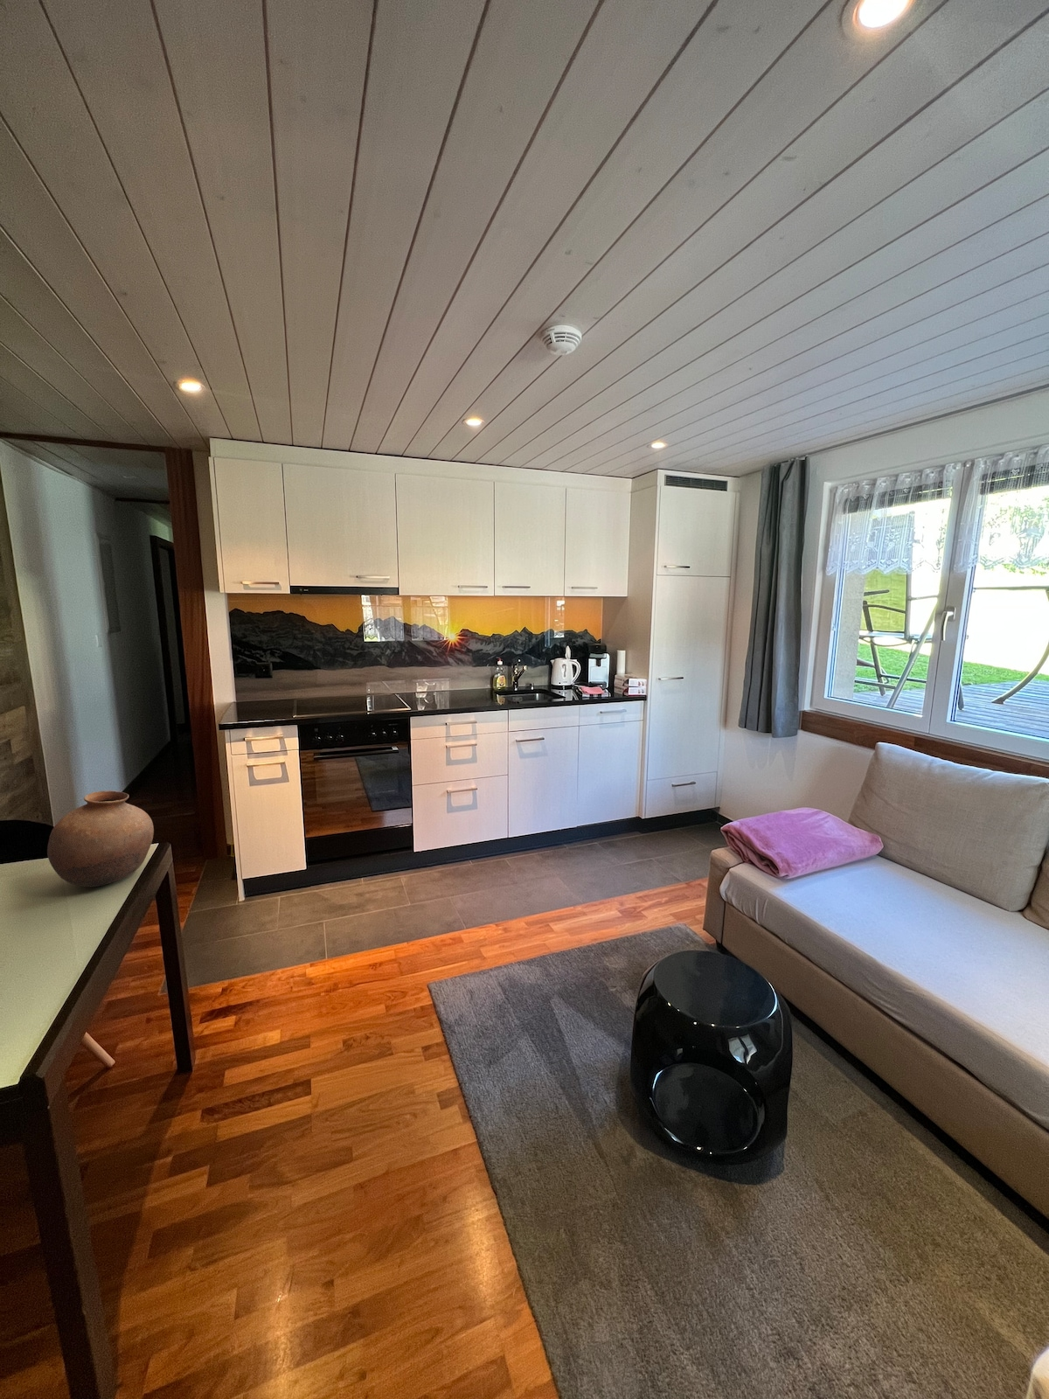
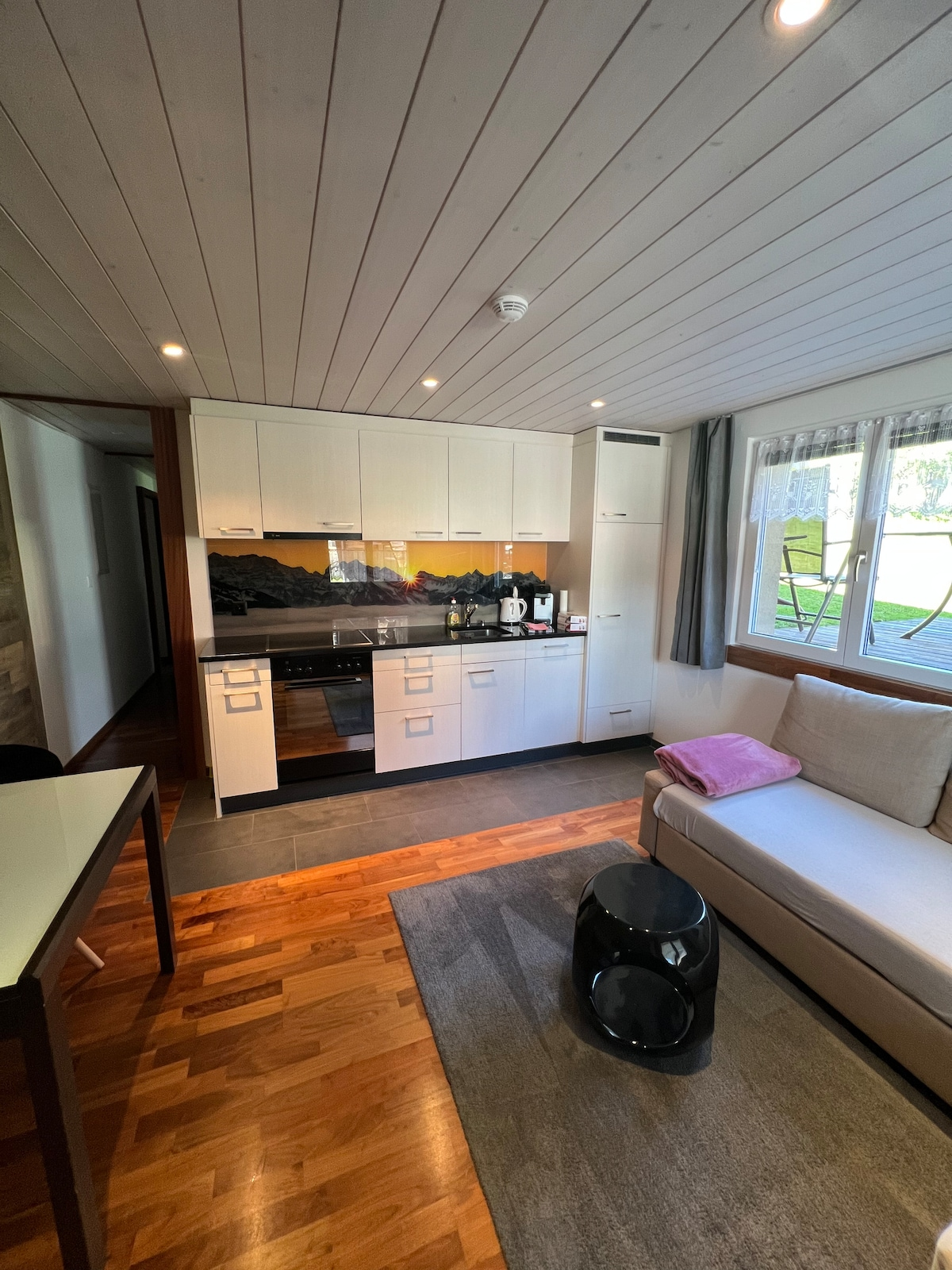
- pottery (102, 837)
